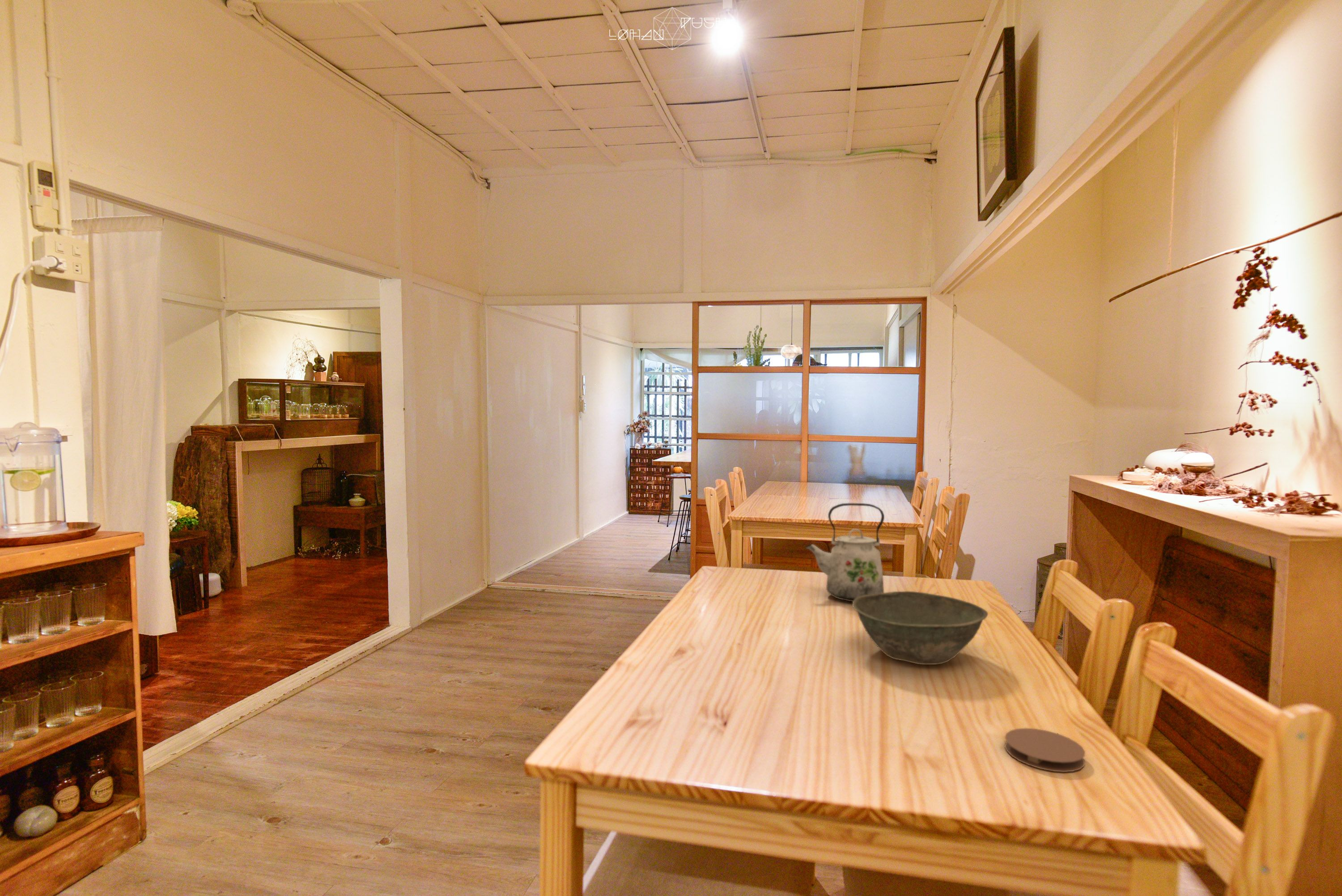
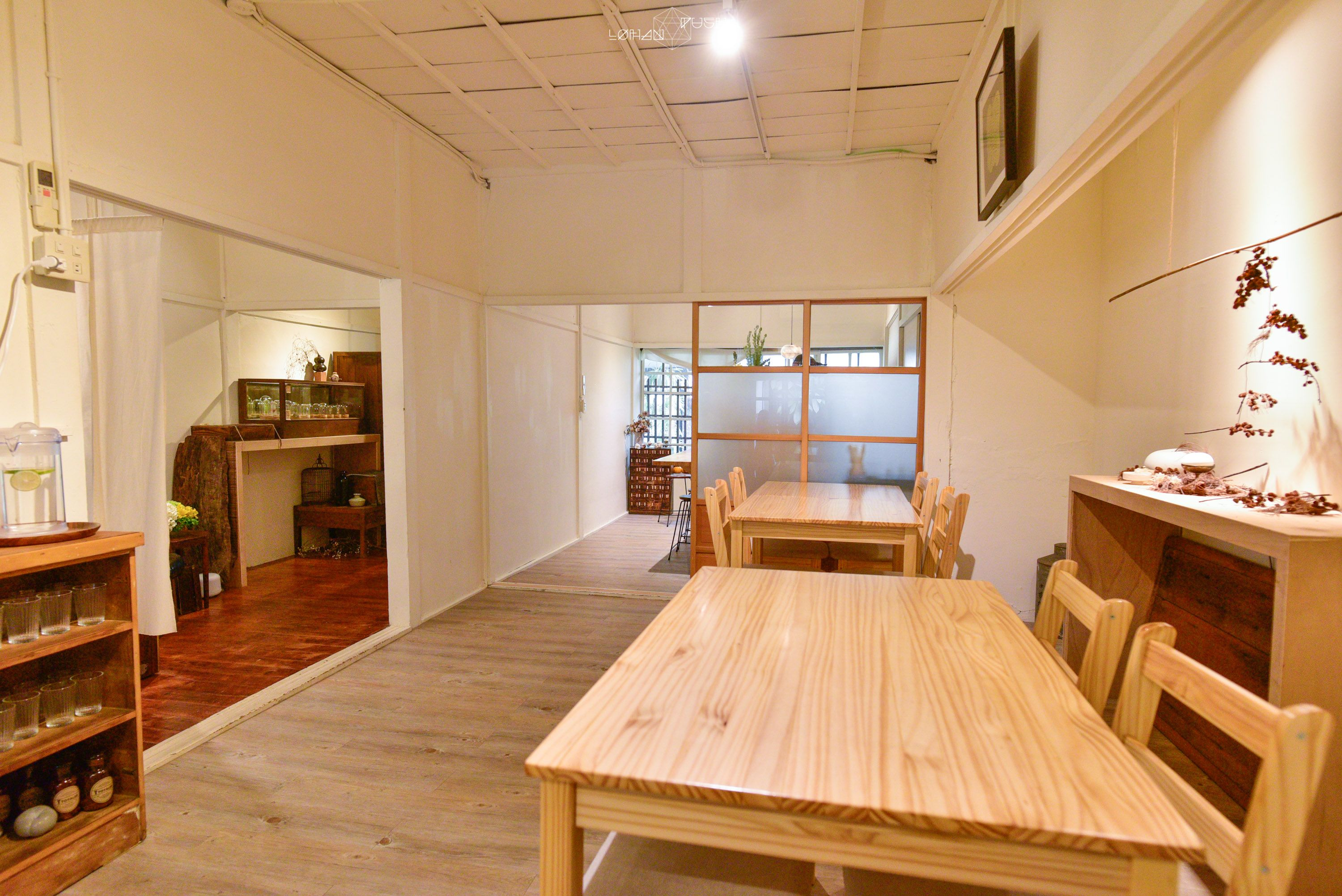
- coaster (1044, 749)
- bowl (918, 631)
- kettle (844, 550)
